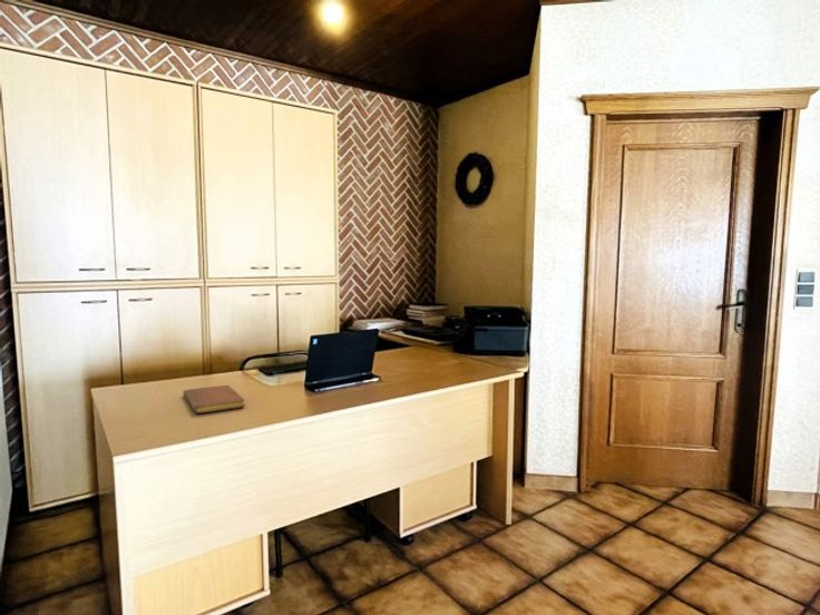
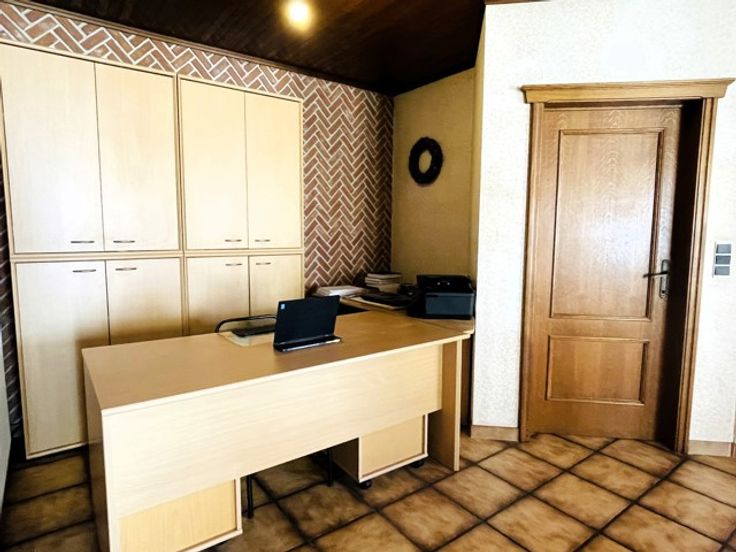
- notebook (213, 398)
